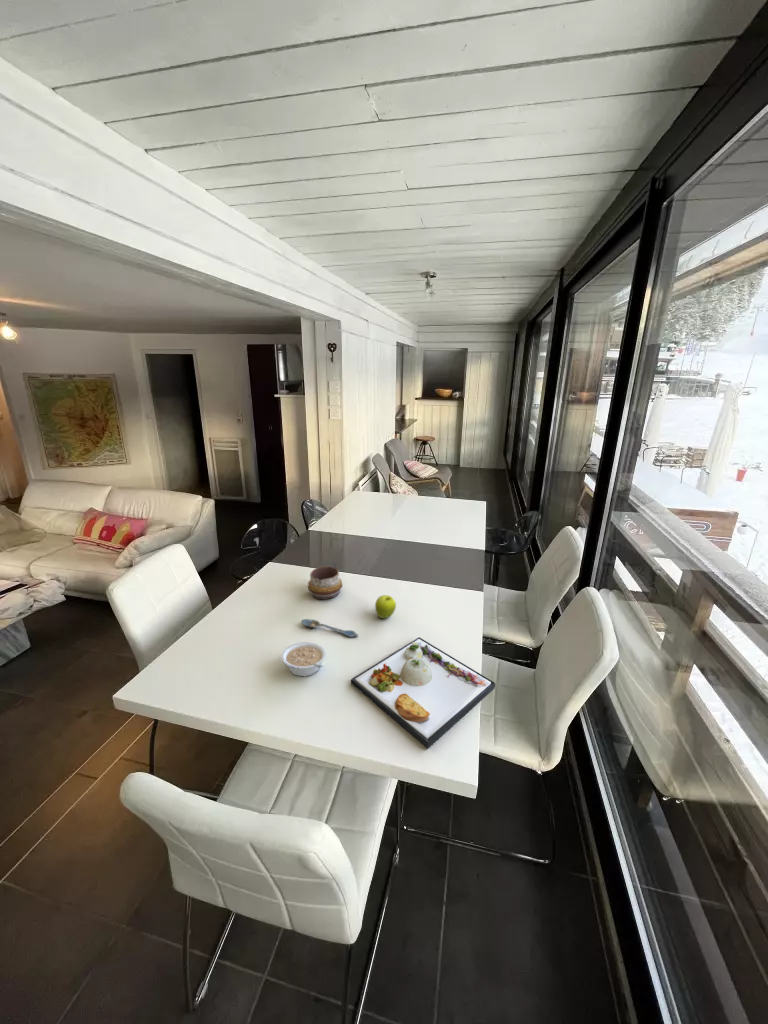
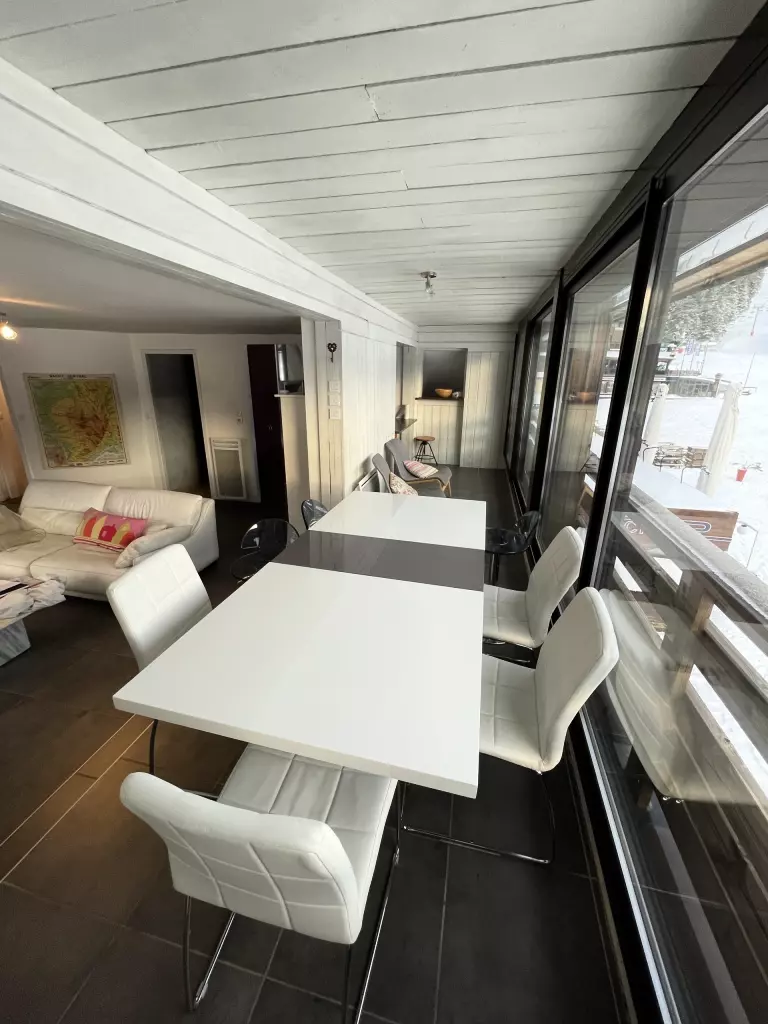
- legume (305, 659)
- fruit (385, 606)
- decorative bowl (325, 583)
- dinner plate (422, 677)
- spoon (329, 627)
